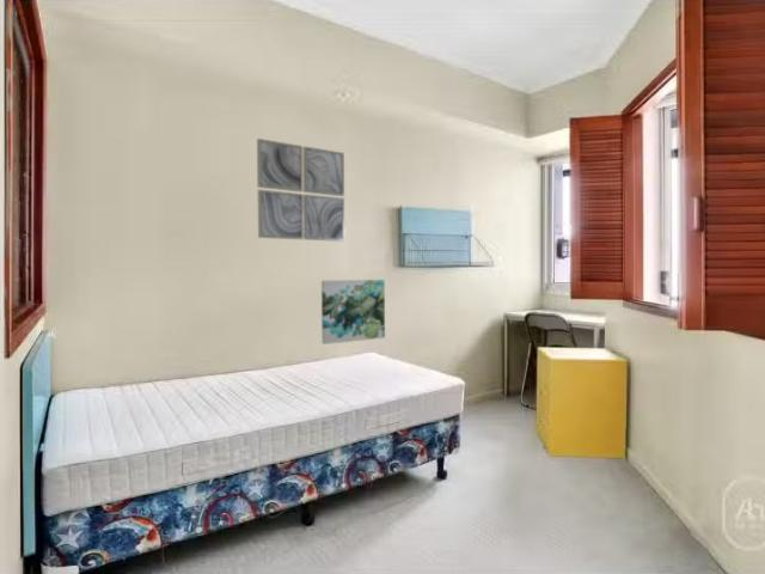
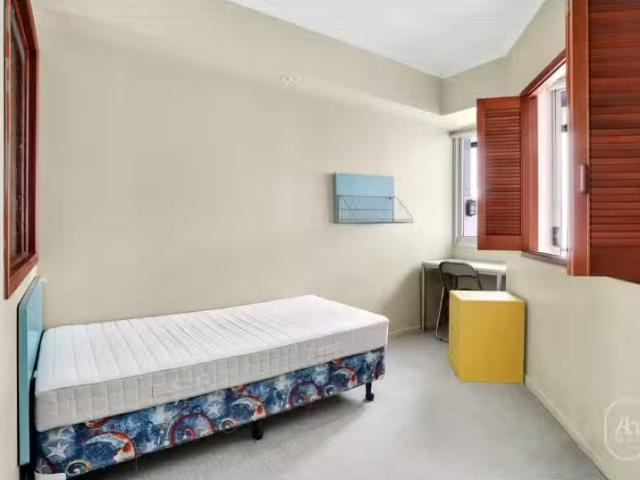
- wall art (354, 310)
- wall art (302, 194)
